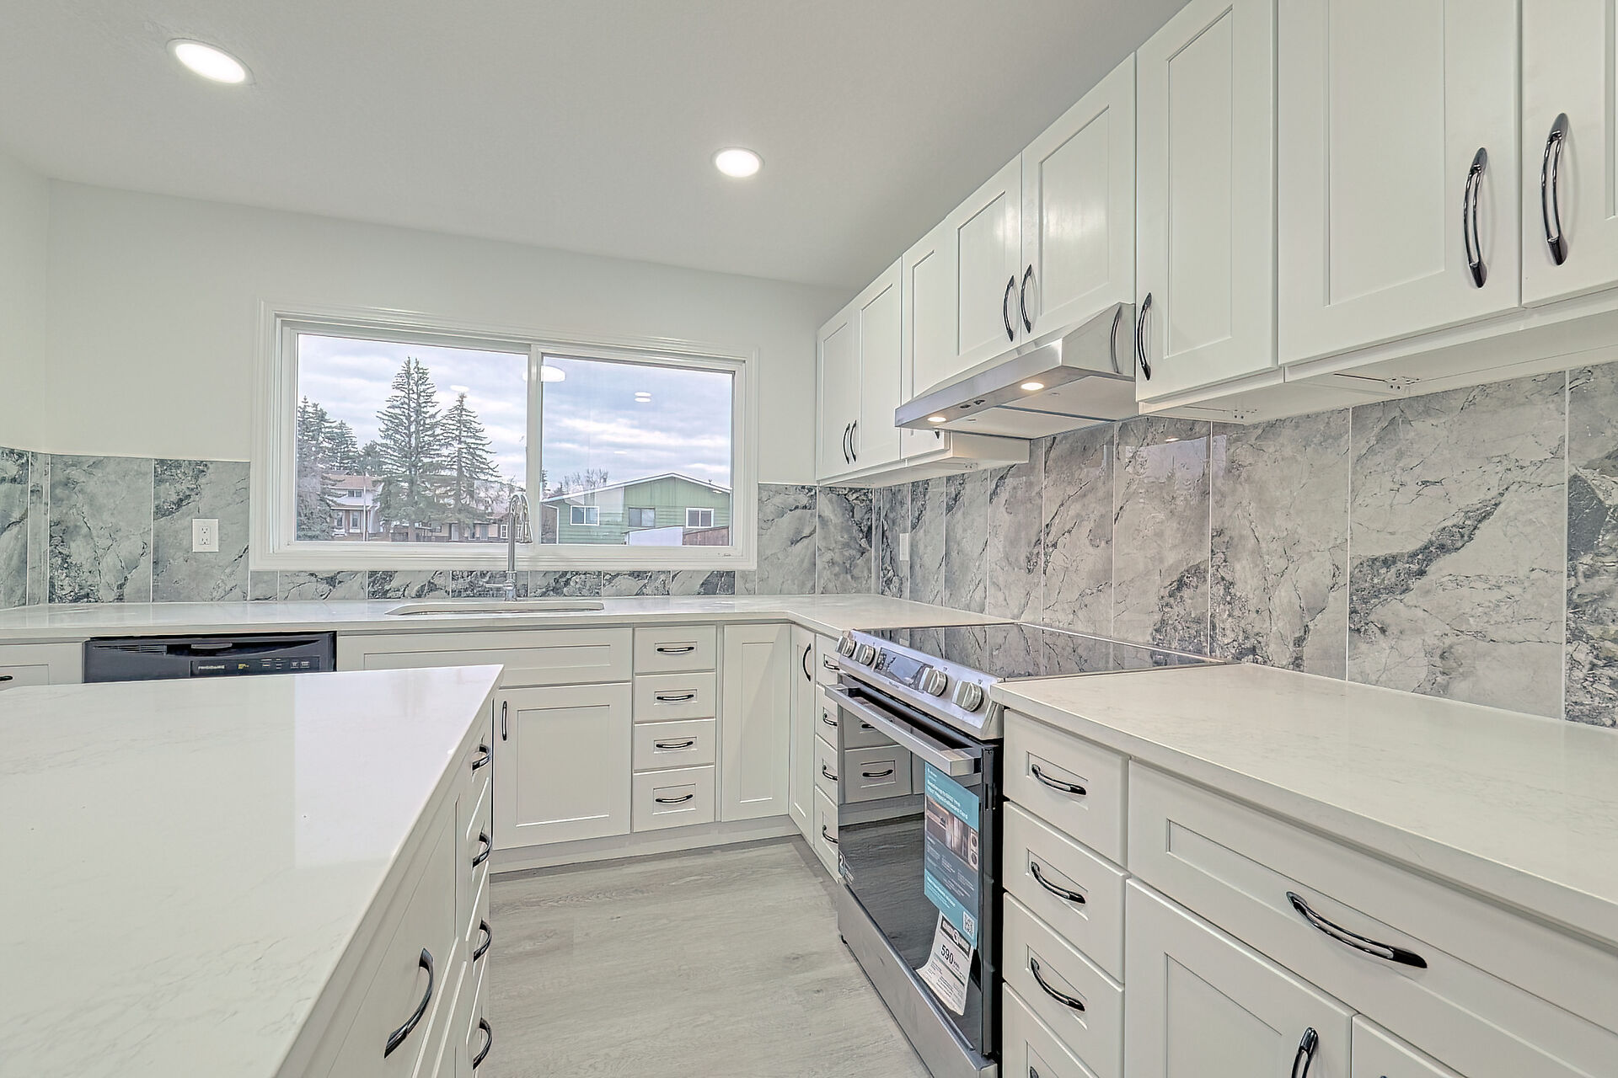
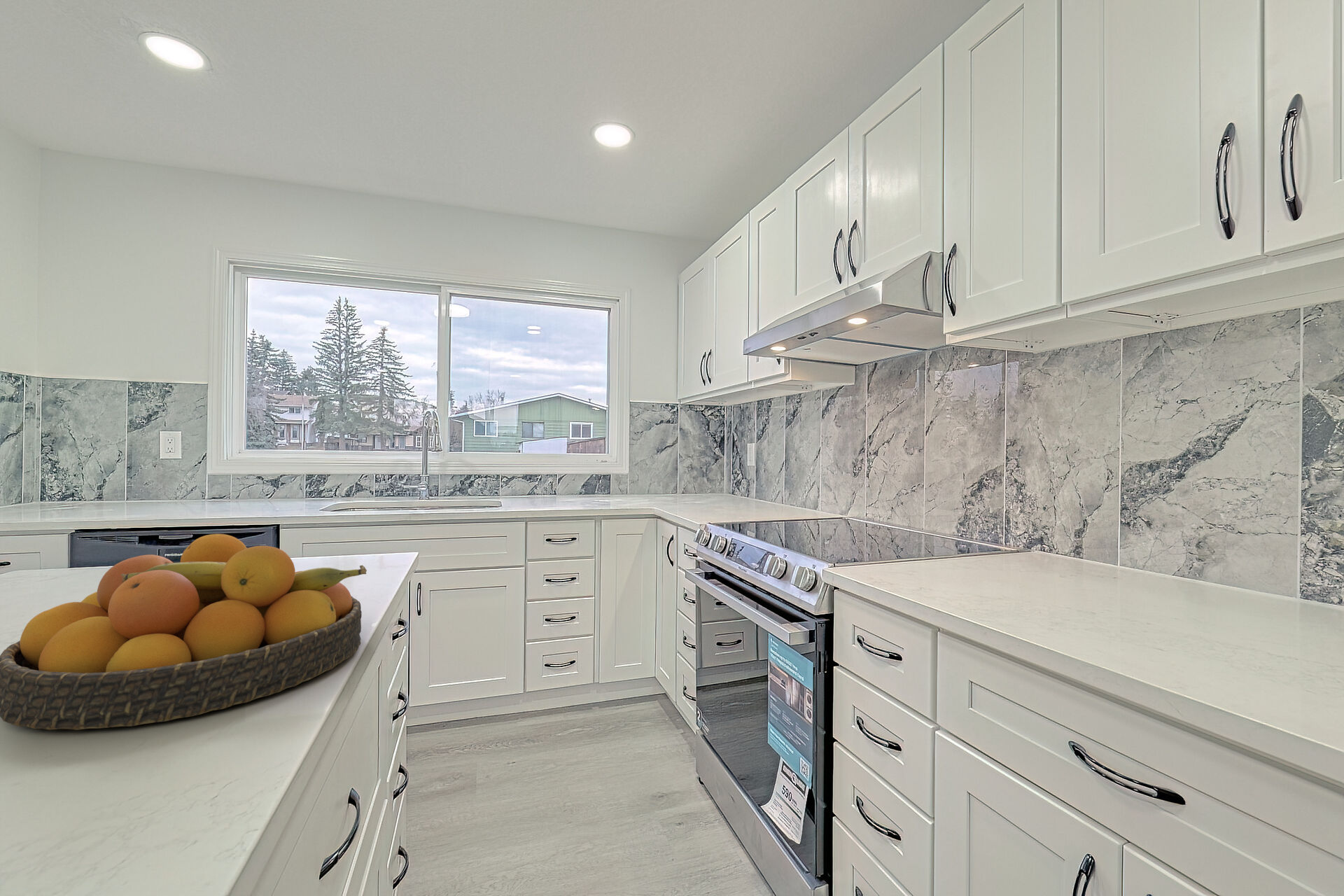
+ fruit bowl (206, 604)
